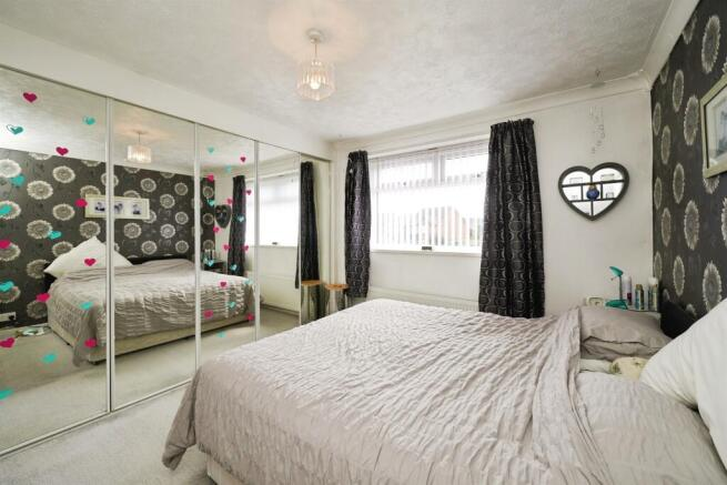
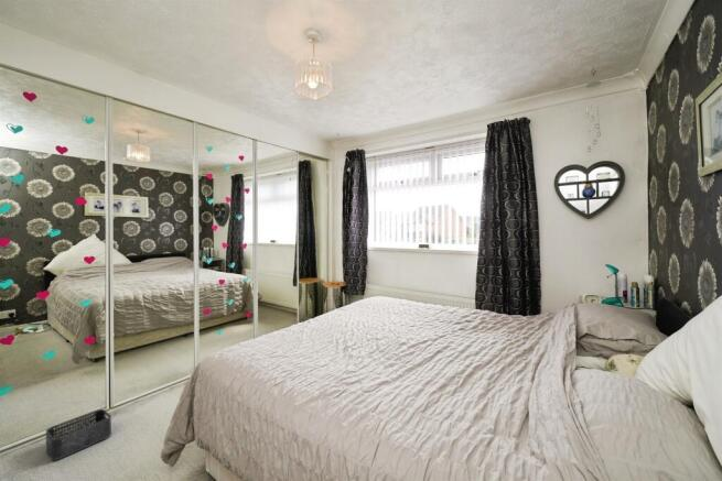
+ storage bin (79, 433)
